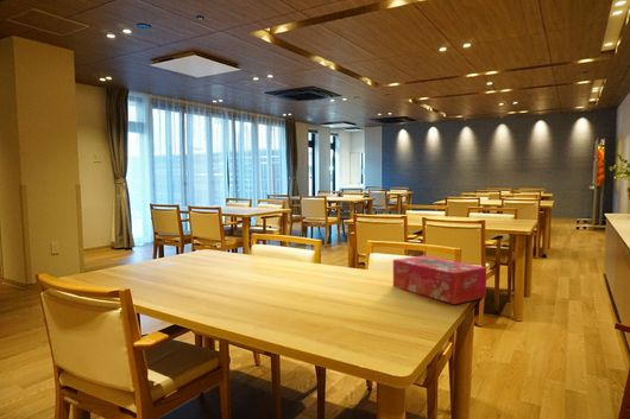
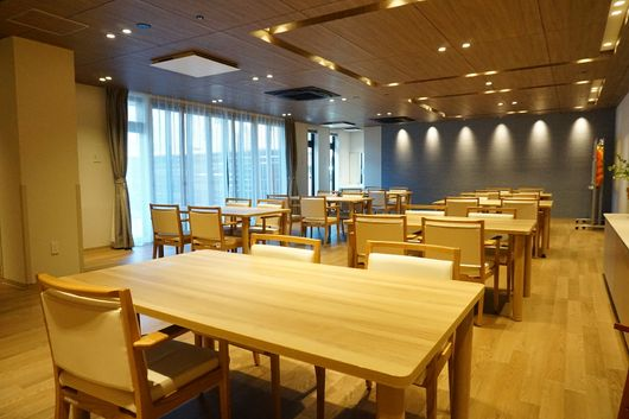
- tissue box (436, 277)
